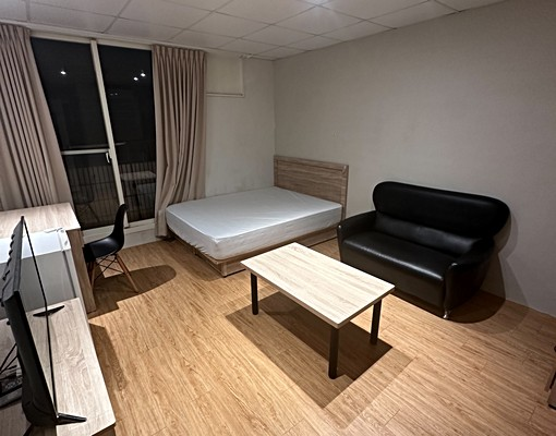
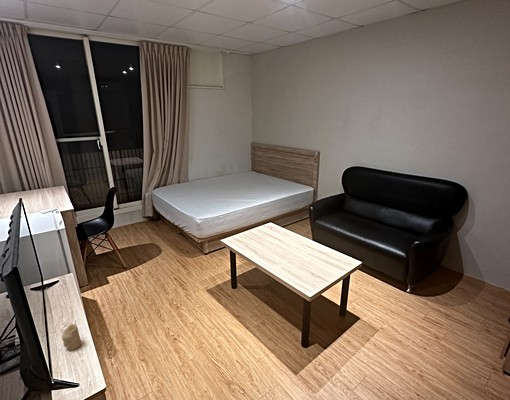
+ candle (70, 337)
